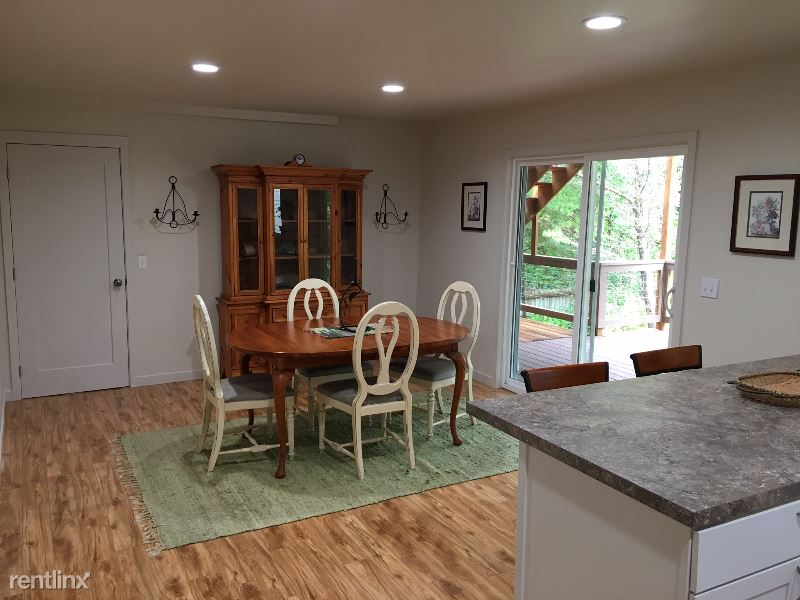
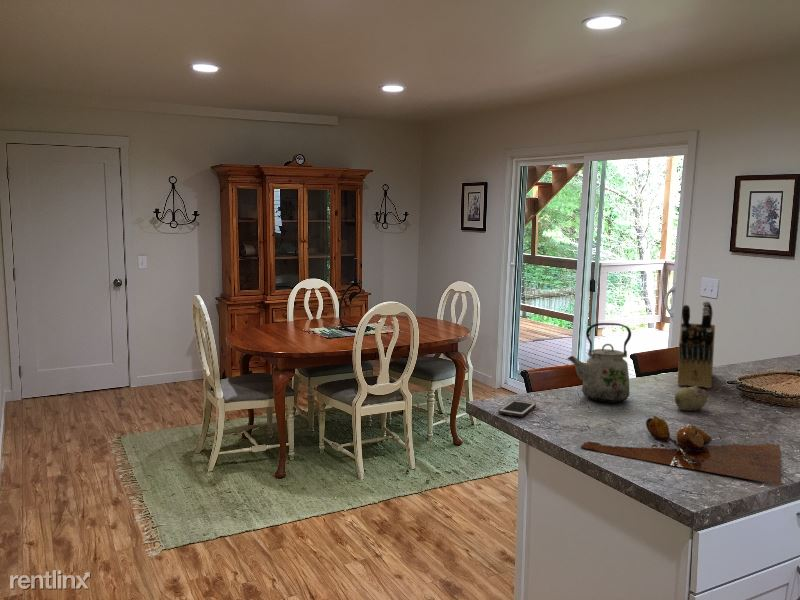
+ cell phone (517, 408)
+ kettle (598, 361)
+ knife block (697, 340)
+ cutting board (682, 435)
+ fruit (691, 397)
